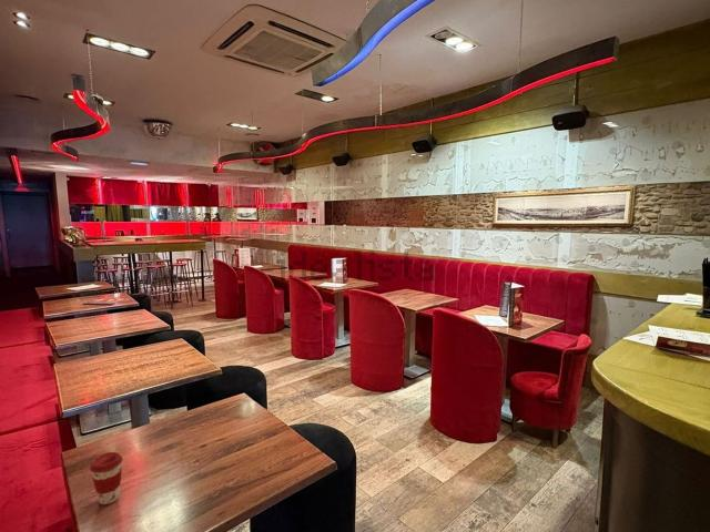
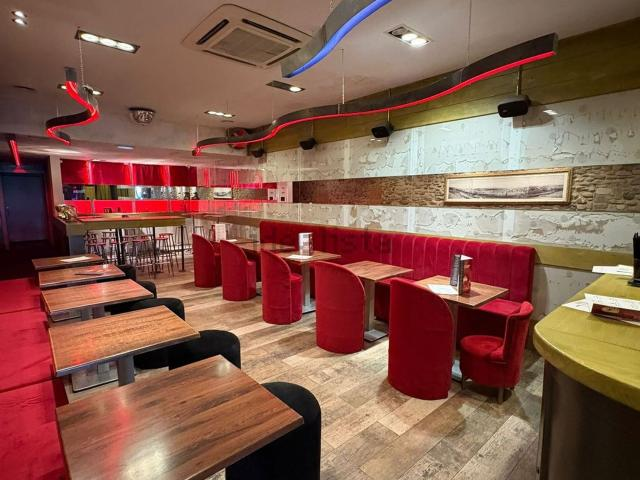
- coffee cup (108, 478)
